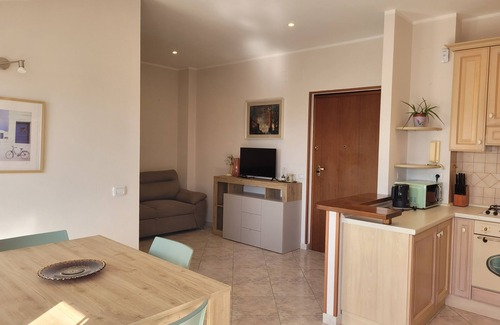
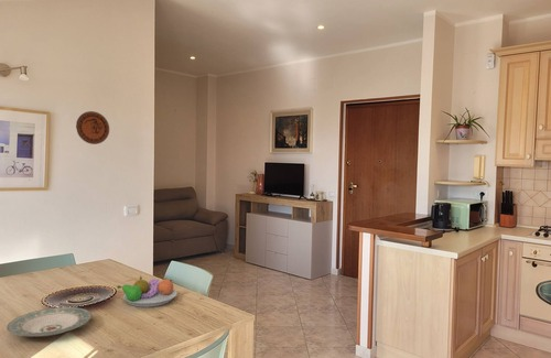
+ plate (51, 324)
+ decorative plate (93, 128)
+ fruit bowl (148, 289)
